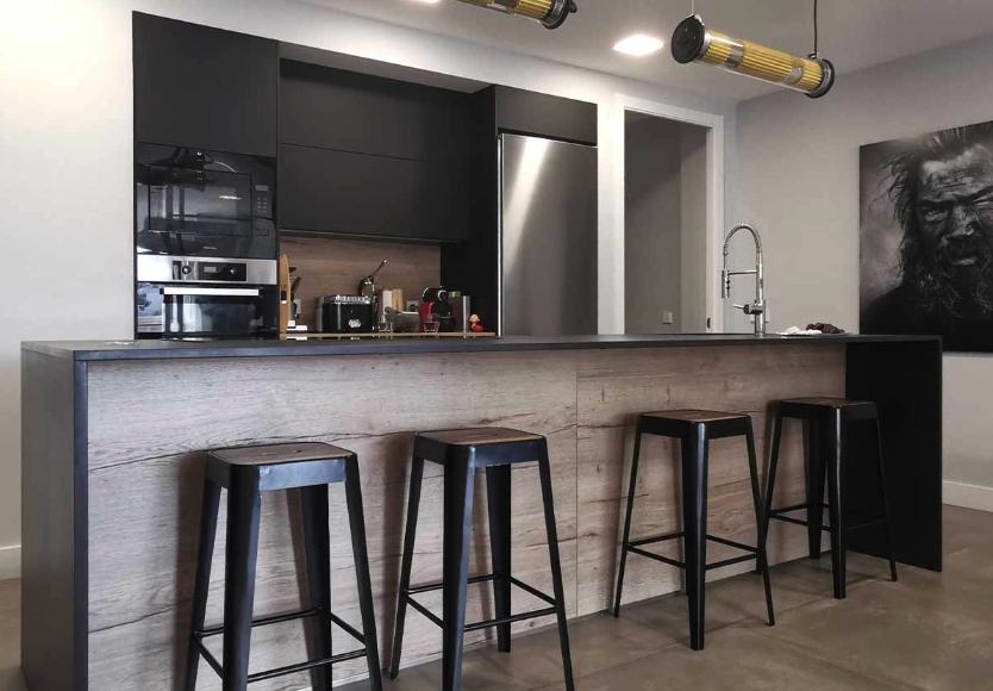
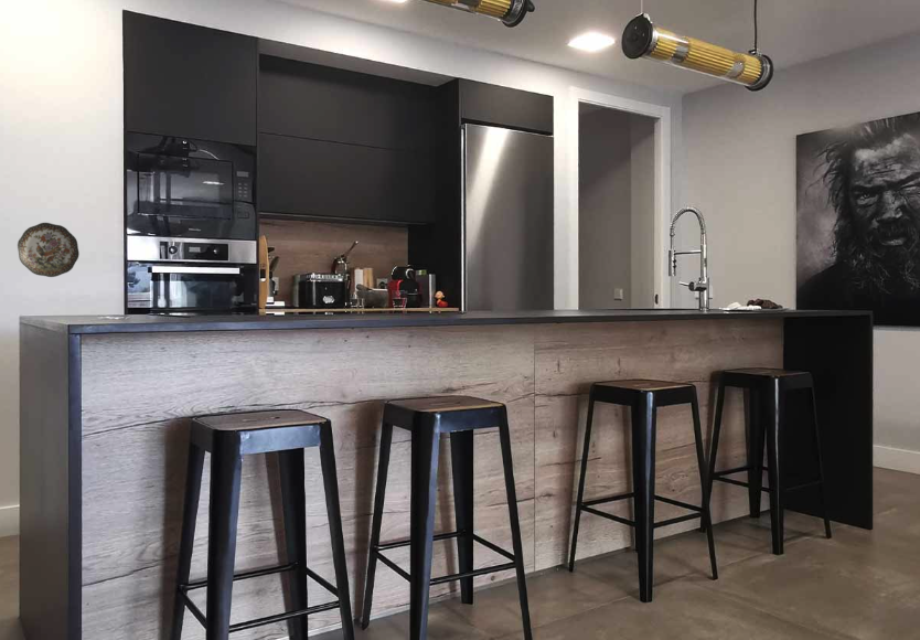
+ decorative plate (49, 249)
